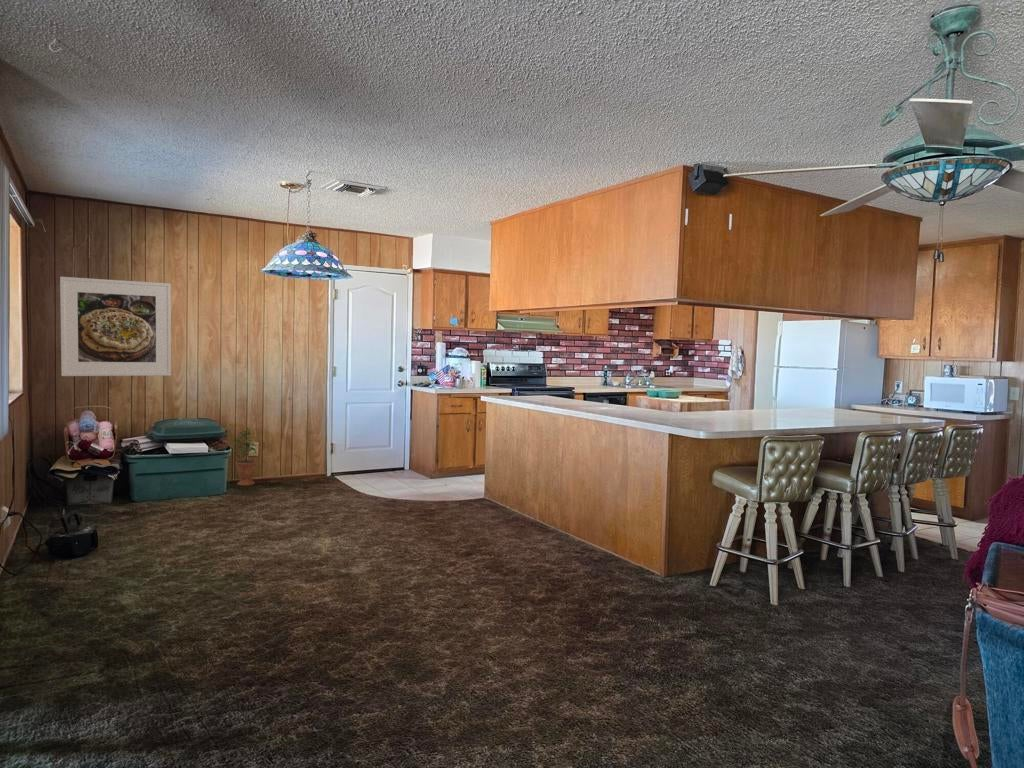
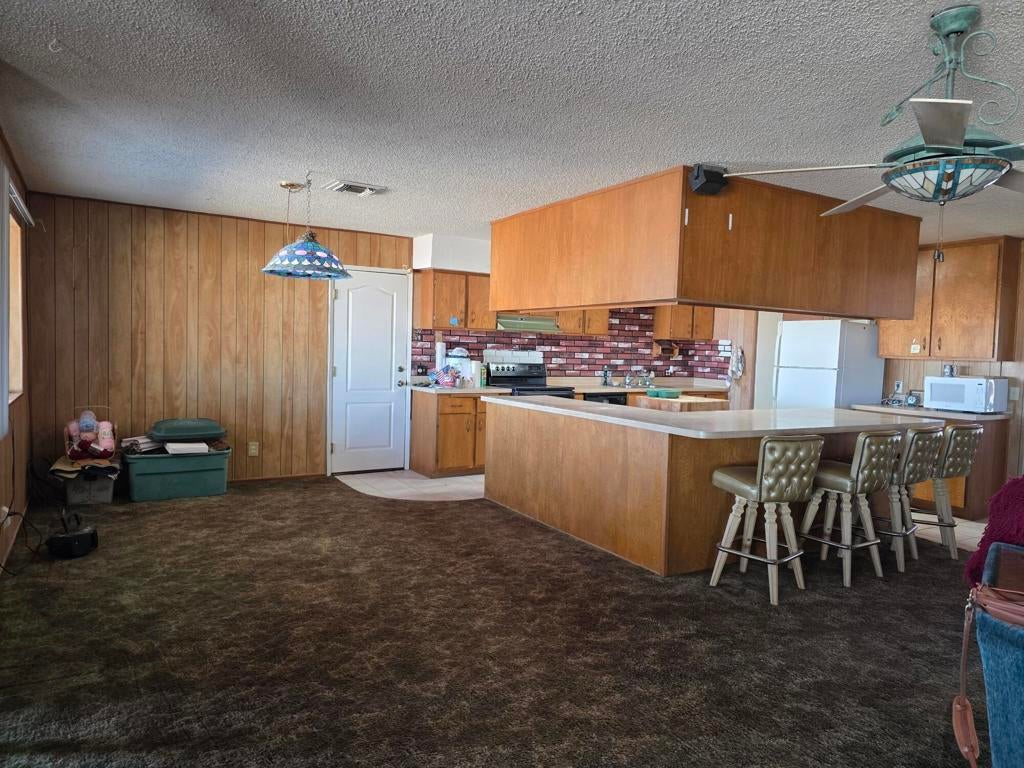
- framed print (117, 328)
- potted plant (243, 455)
